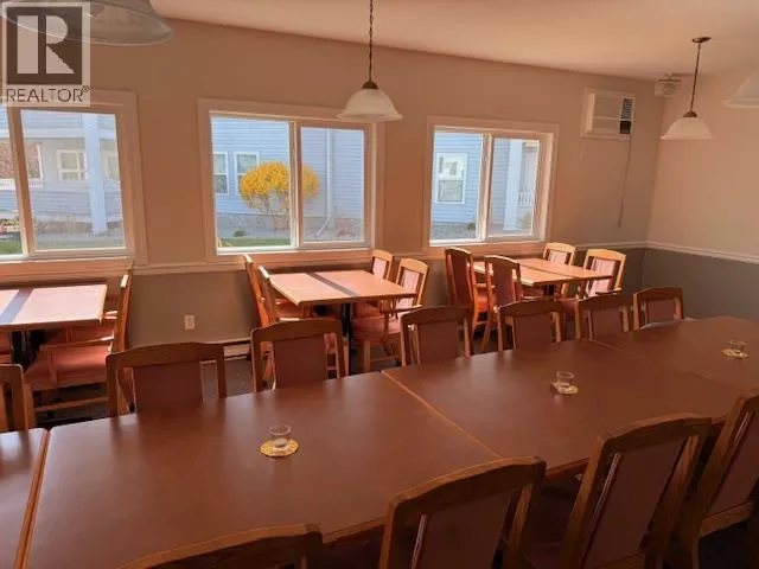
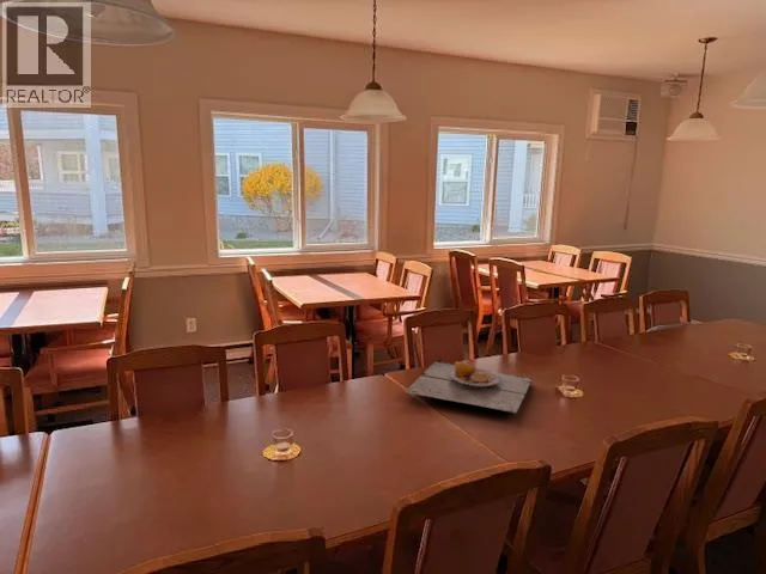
+ plate (472, 378)
